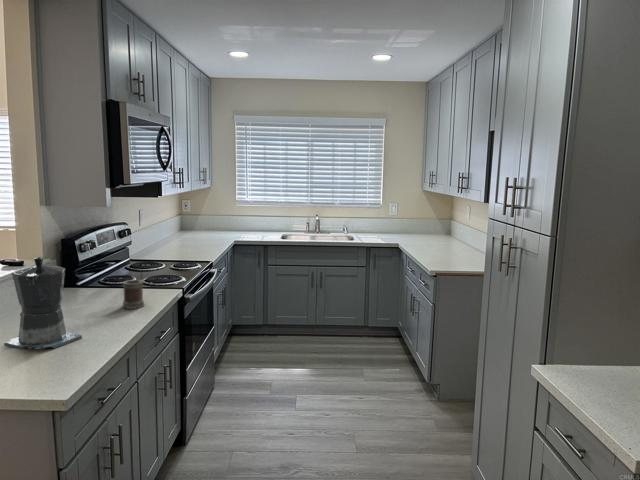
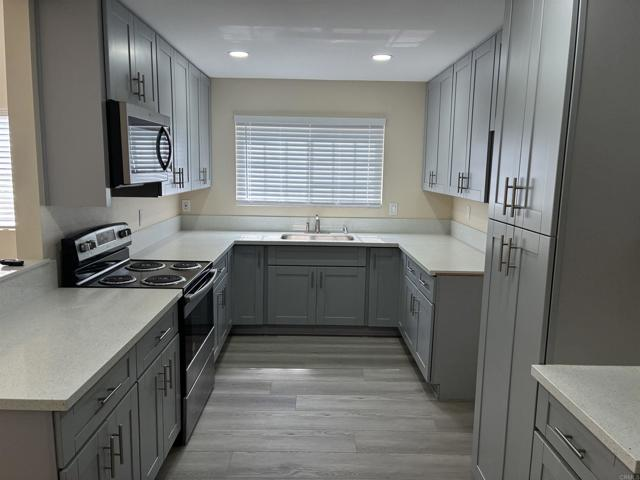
- coffee maker (41, 299)
- mug (134, 293)
